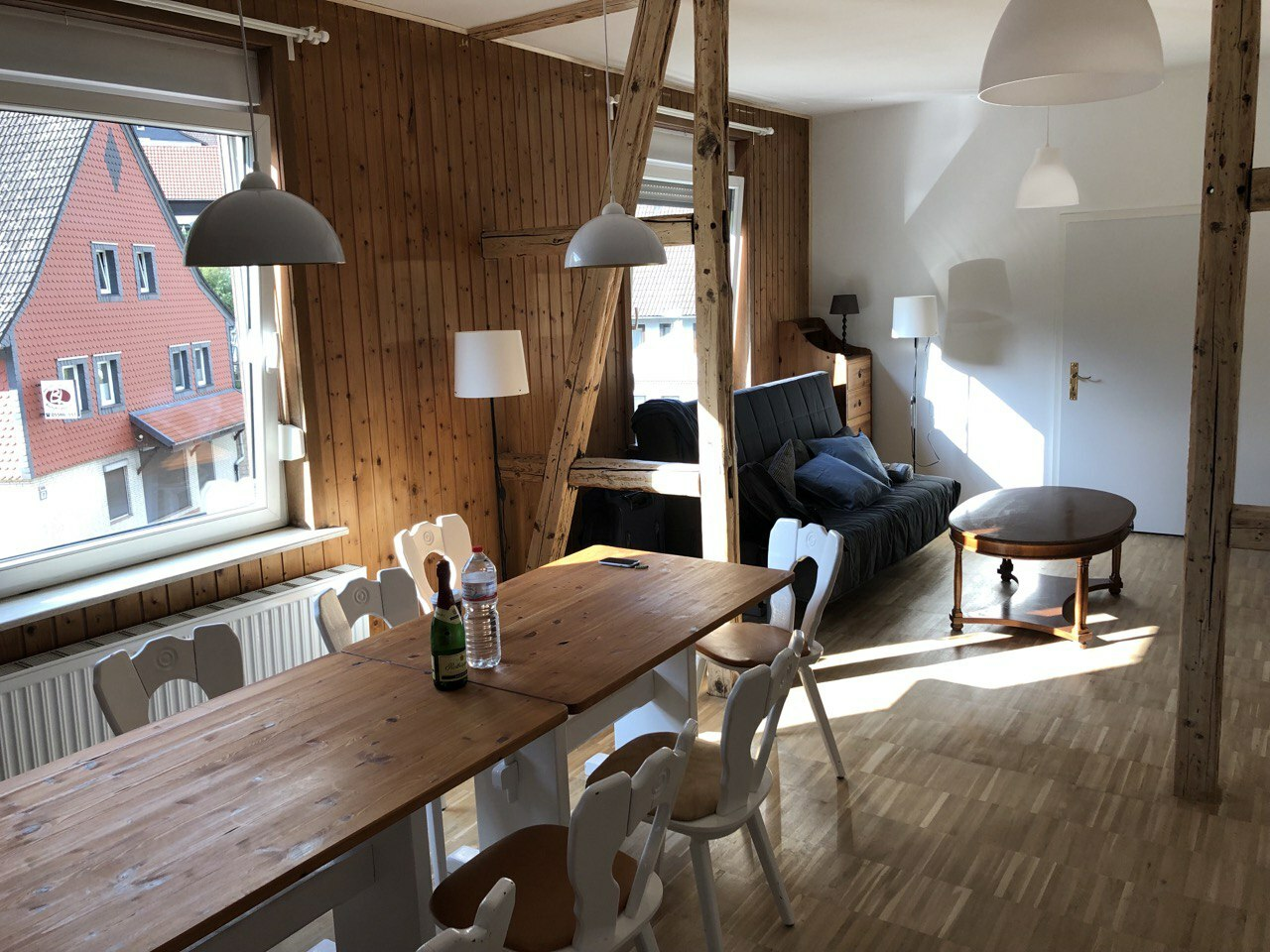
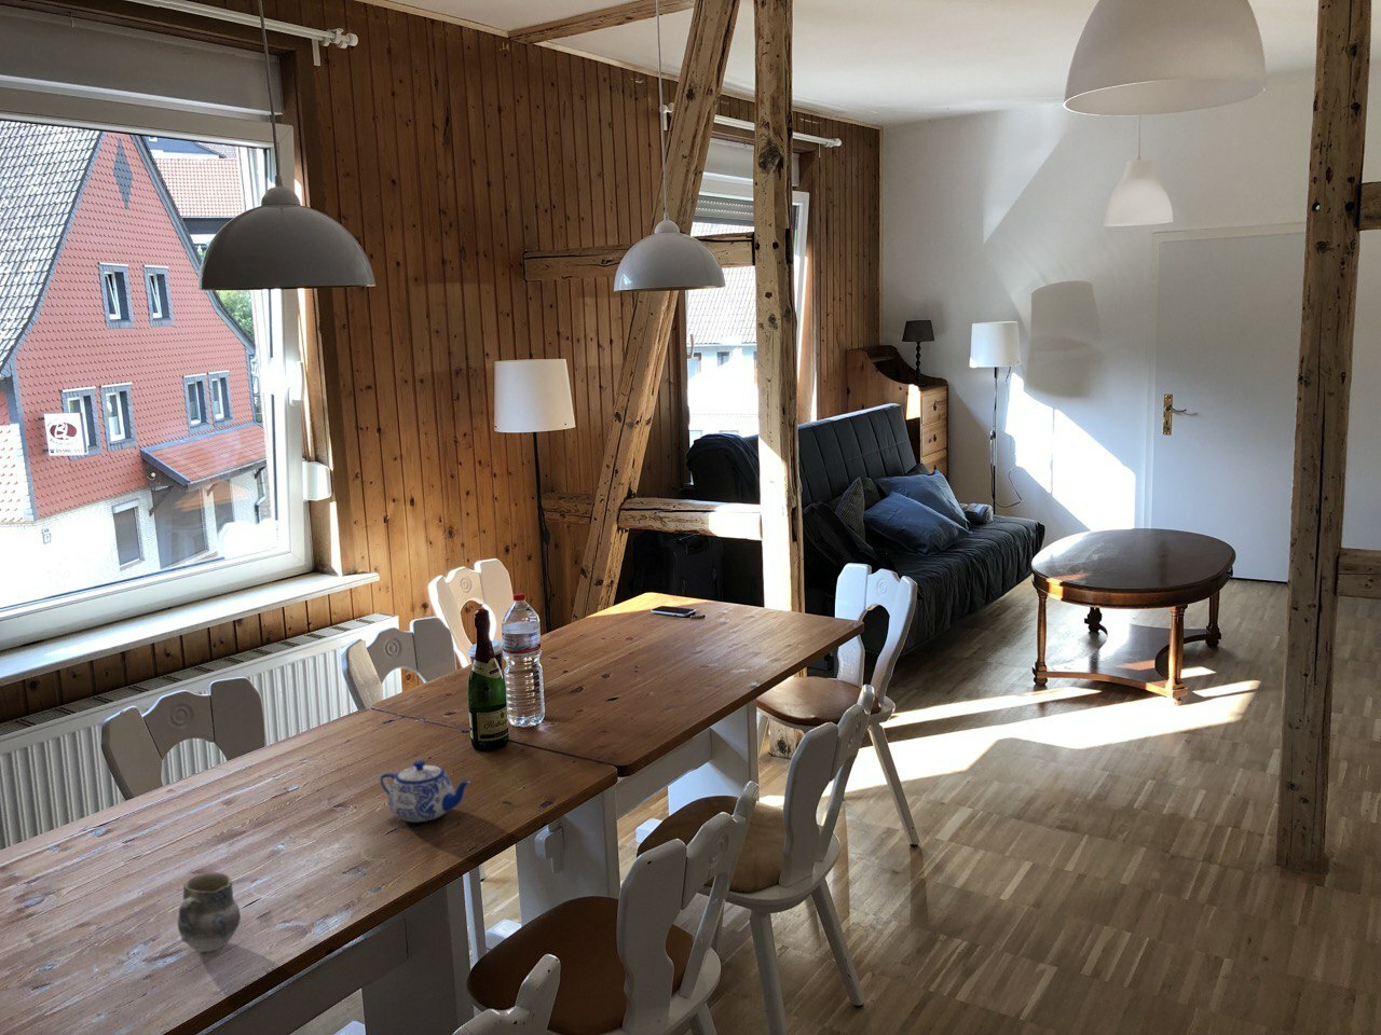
+ teapot (425, 788)
+ cup (204, 915)
